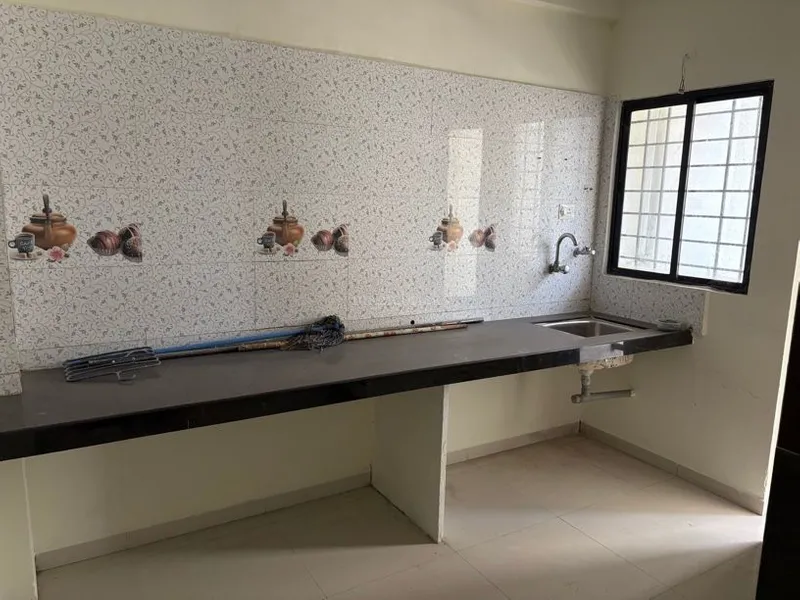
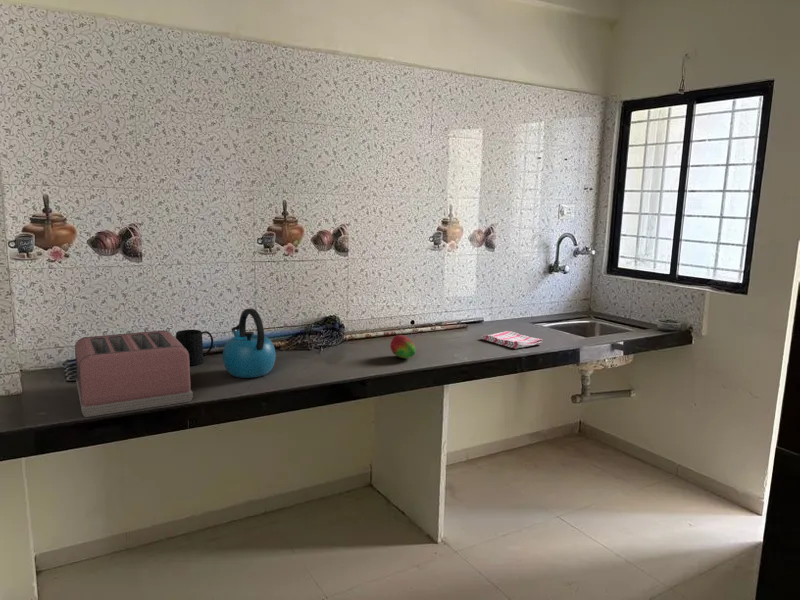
+ toaster (131, 366)
+ kettle (247, 340)
+ fruit (403, 347)
+ mug (194, 346)
+ dish towel (511, 338)
